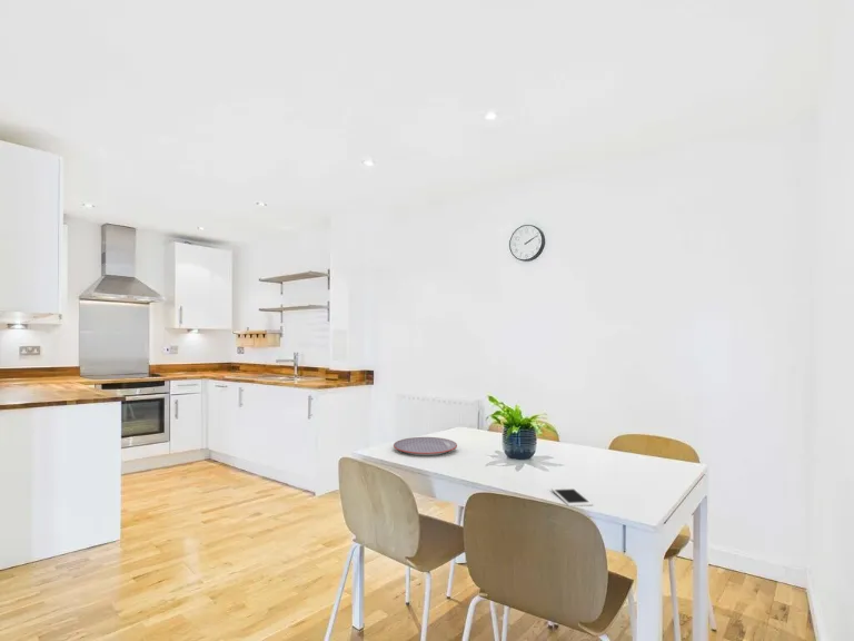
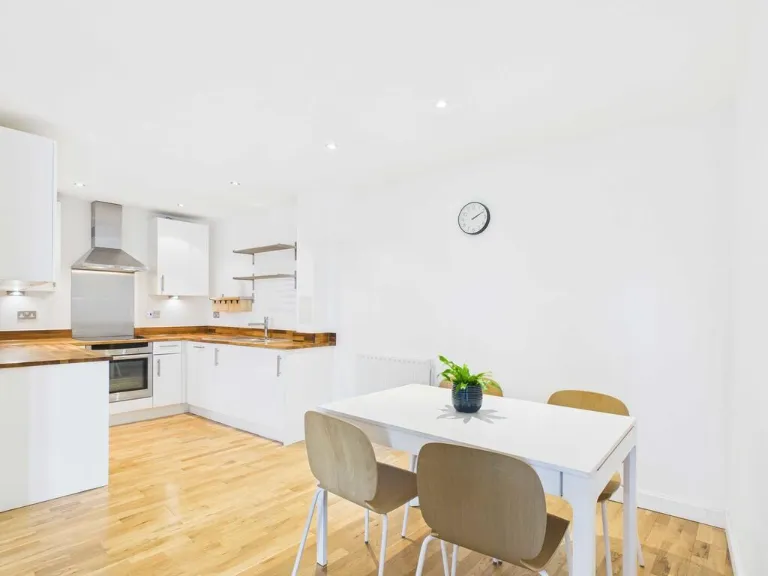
- cell phone (570, 496)
- plate (425, 446)
